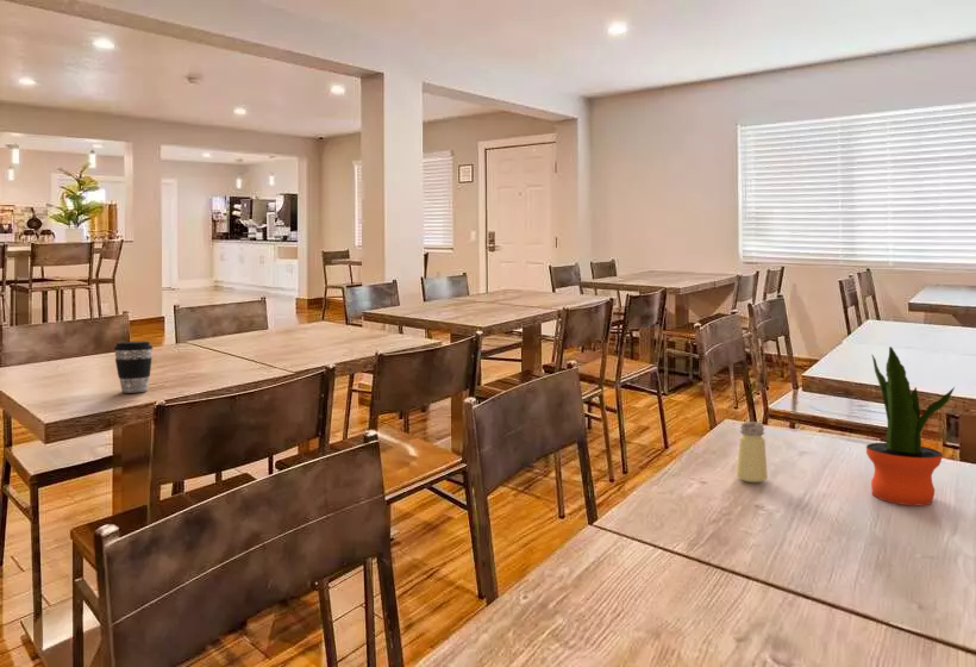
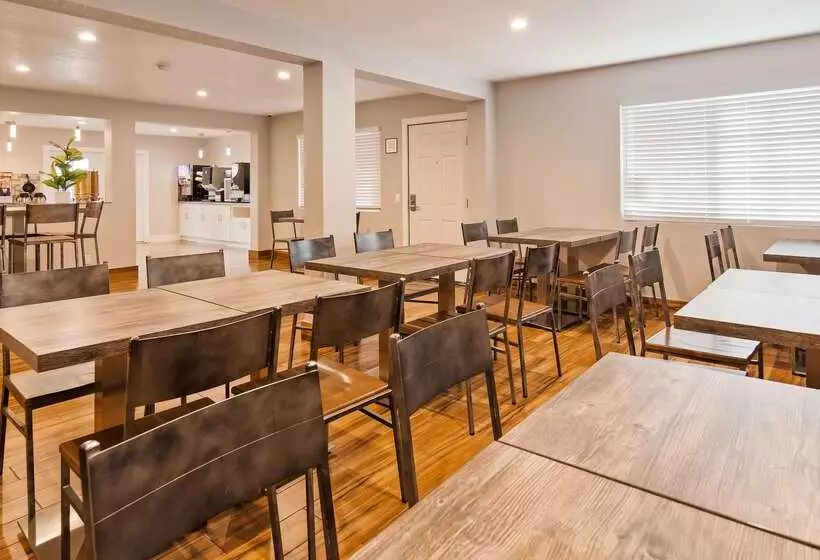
- potted plant (905, 423)
- coffee cup (133, 366)
- saltshaker (751, 450)
